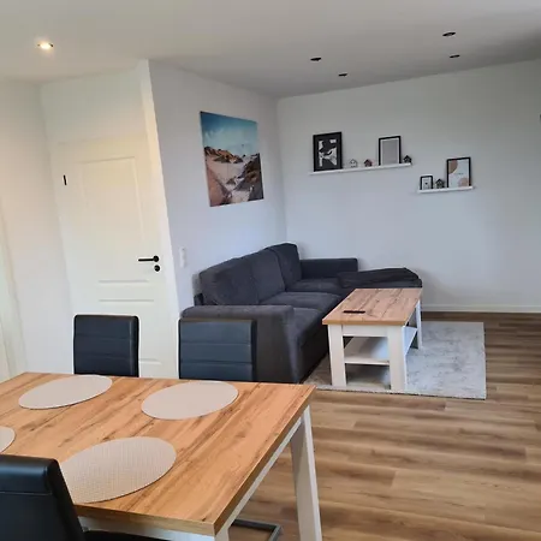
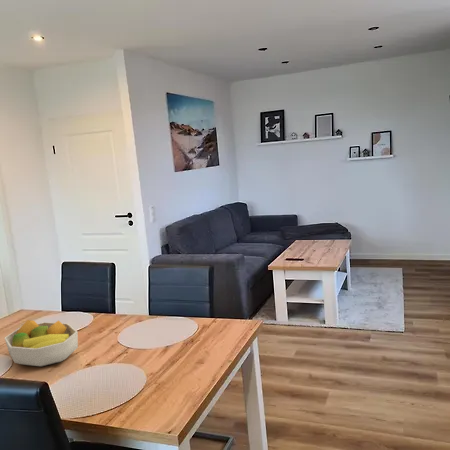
+ fruit bowl (41, 340)
